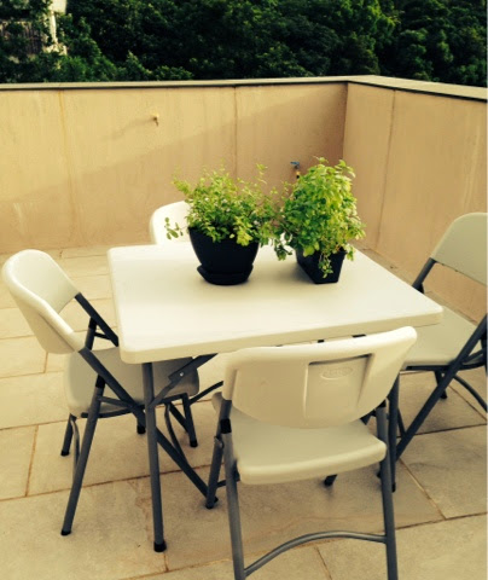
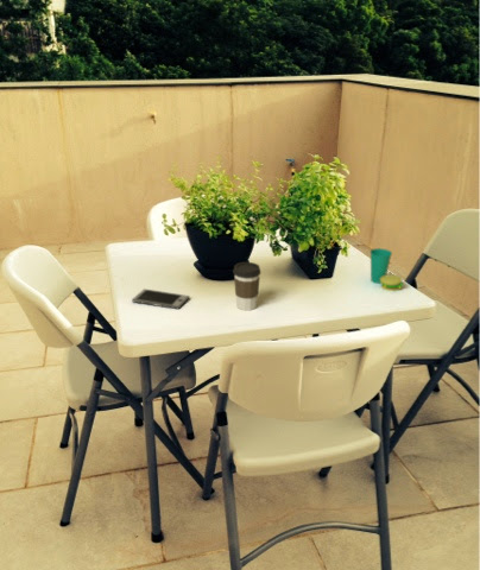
+ coffee cup (246, 286)
+ smartphone (160, 298)
+ cup (386, 270)
